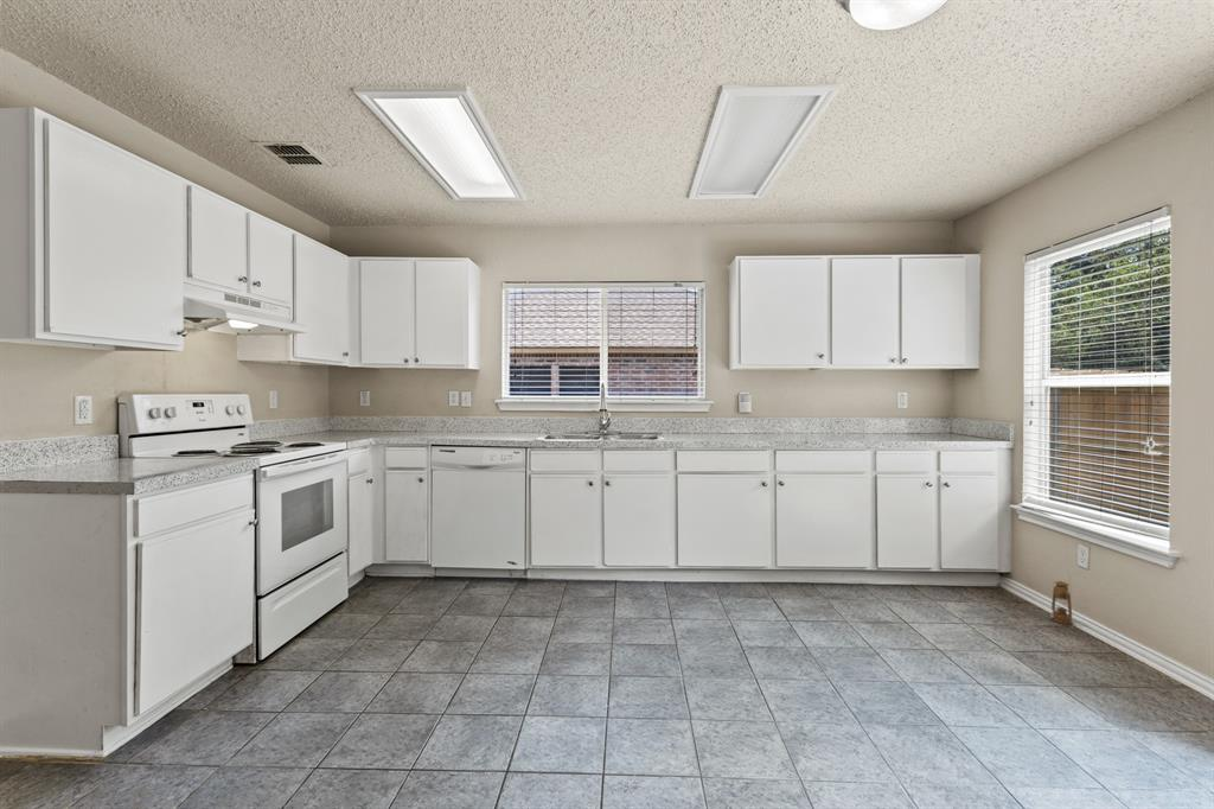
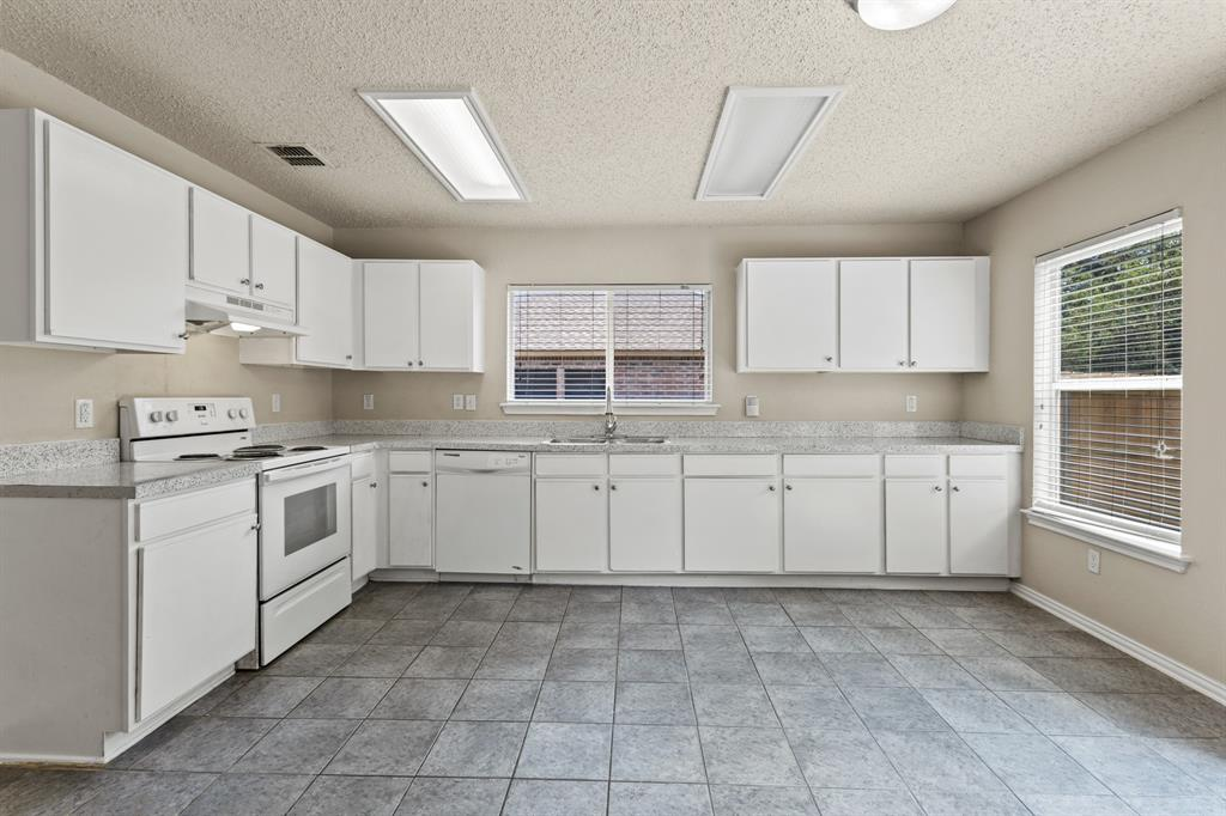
- lantern (1061, 593)
